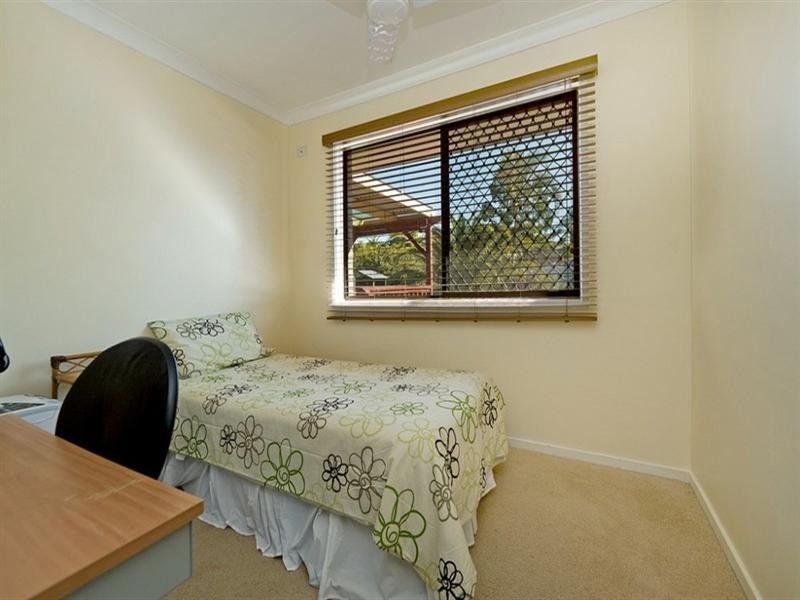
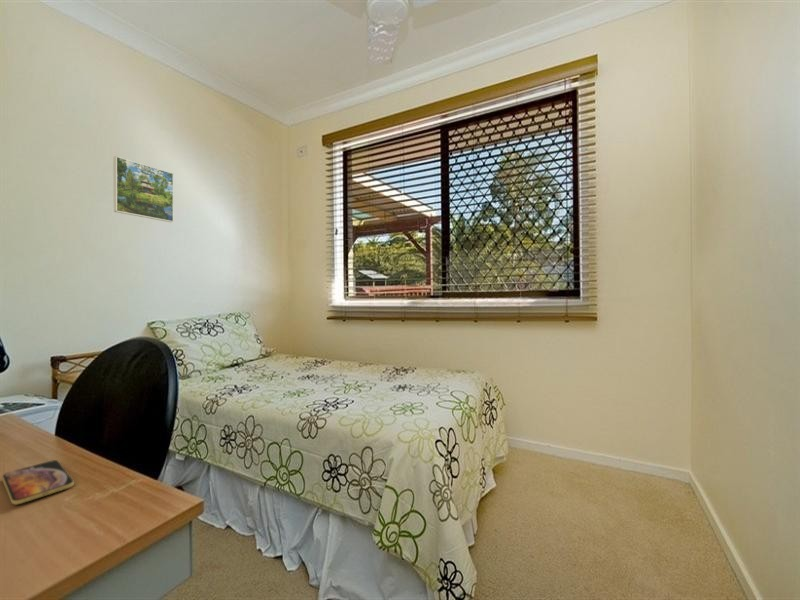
+ smartphone (37, 480)
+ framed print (145, 191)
